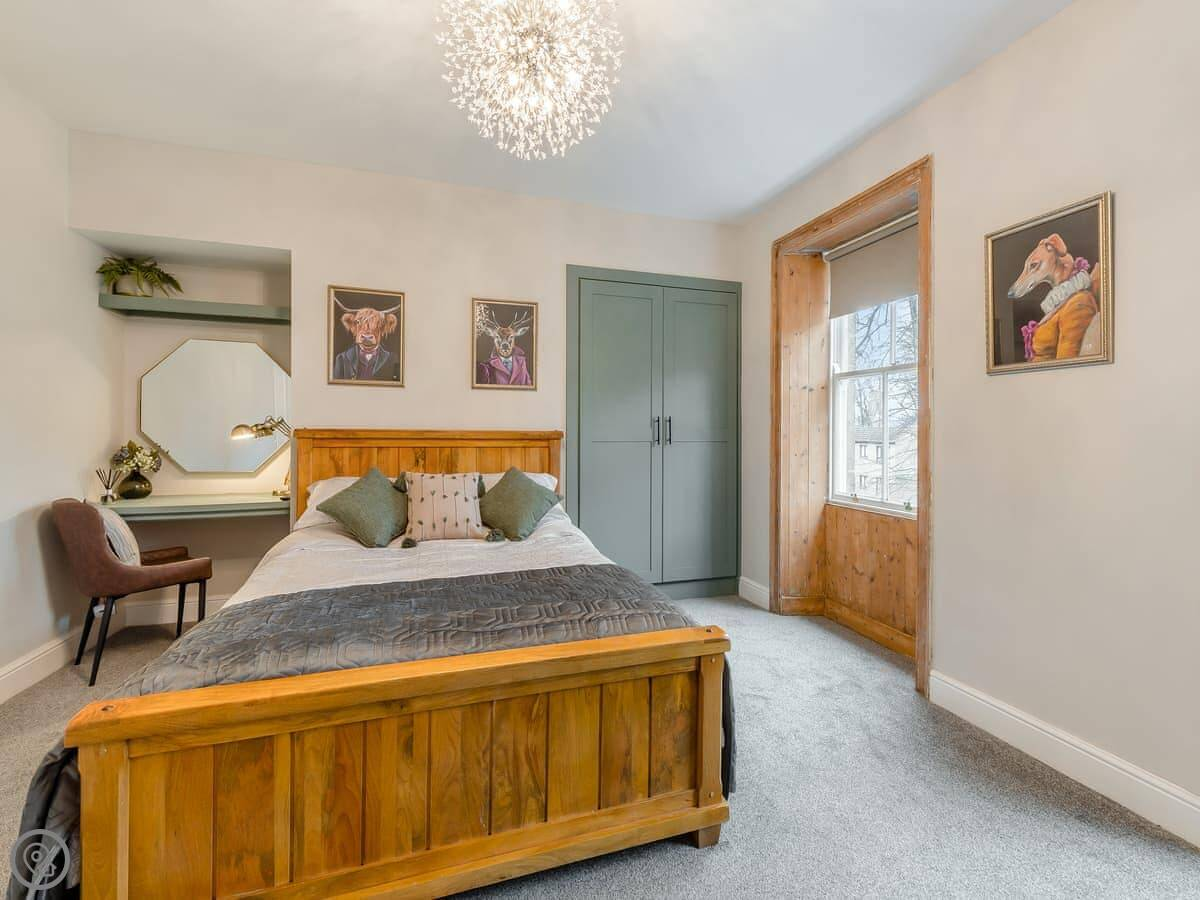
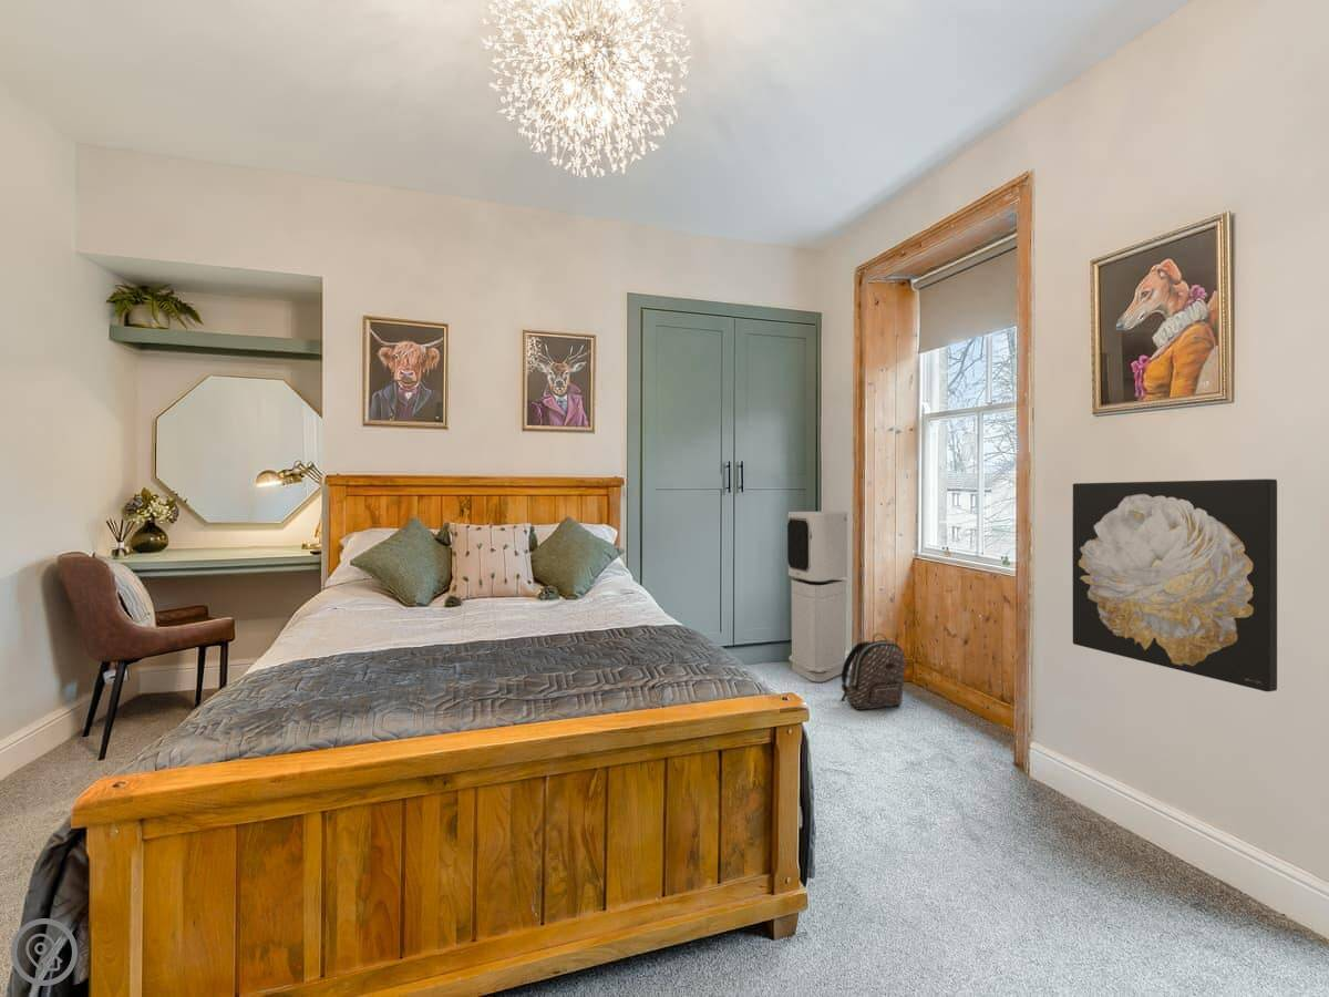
+ air purifier (823, 592)
+ backpack (874, 668)
+ wall art (1161, 573)
